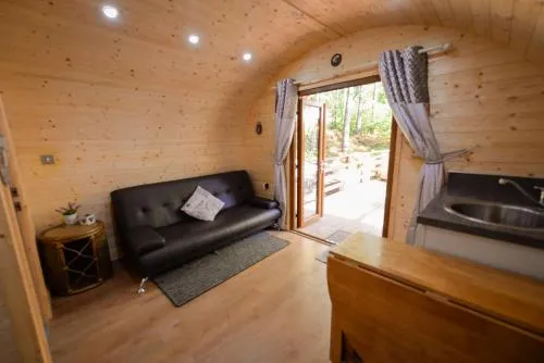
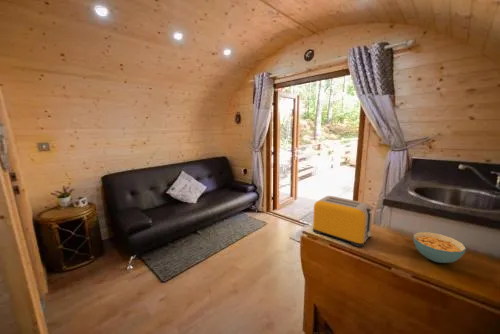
+ cereal bowl (436, 250)
+ toaster (343, 218)
